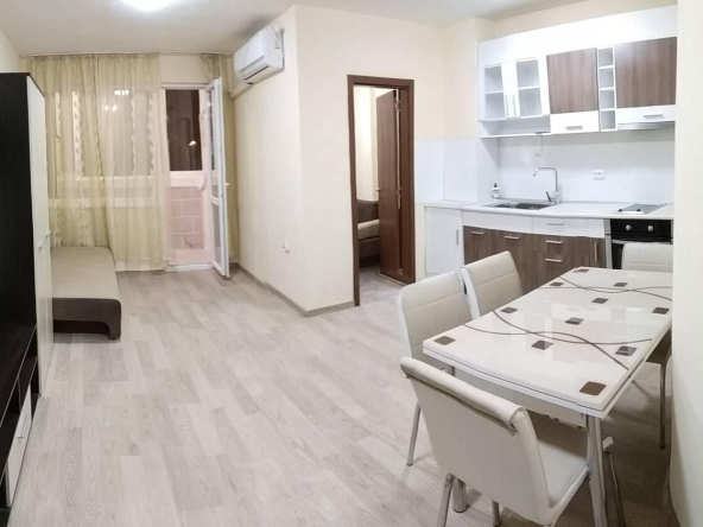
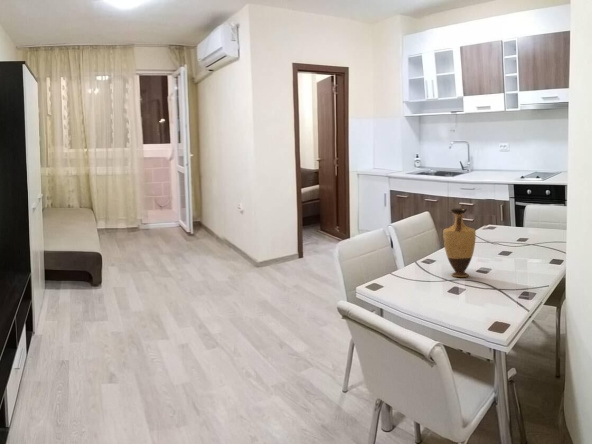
+ vase (459, 242)
